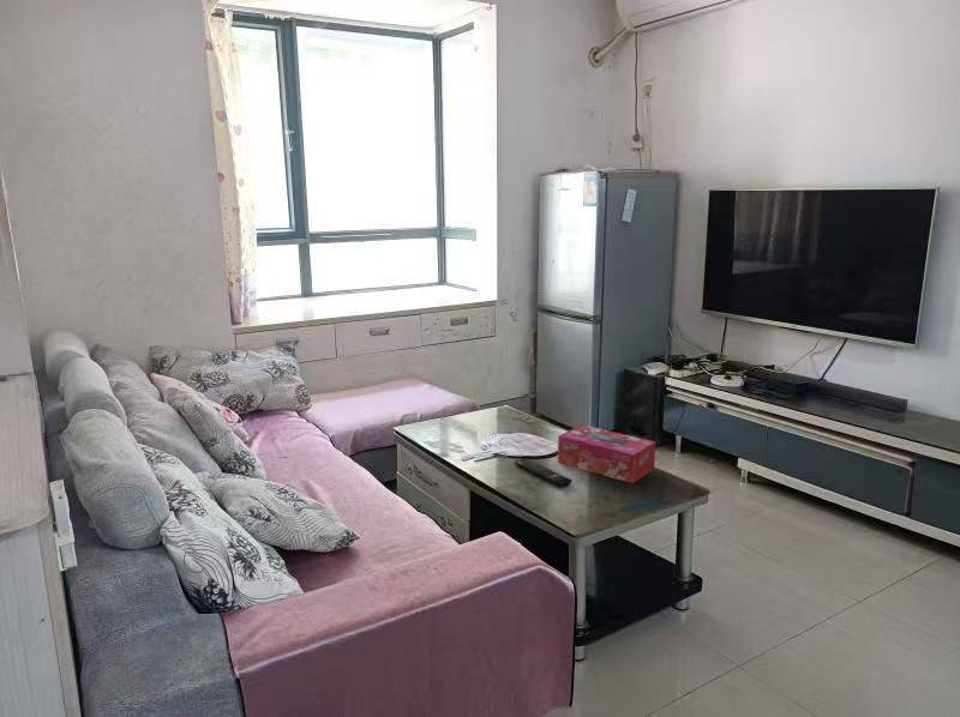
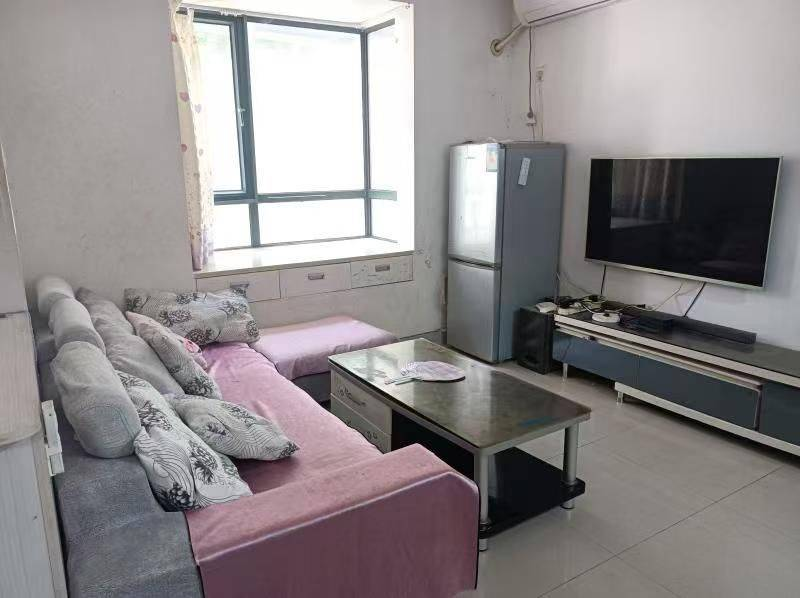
- tissue box (605, 452)
- remote control (541, 471)
